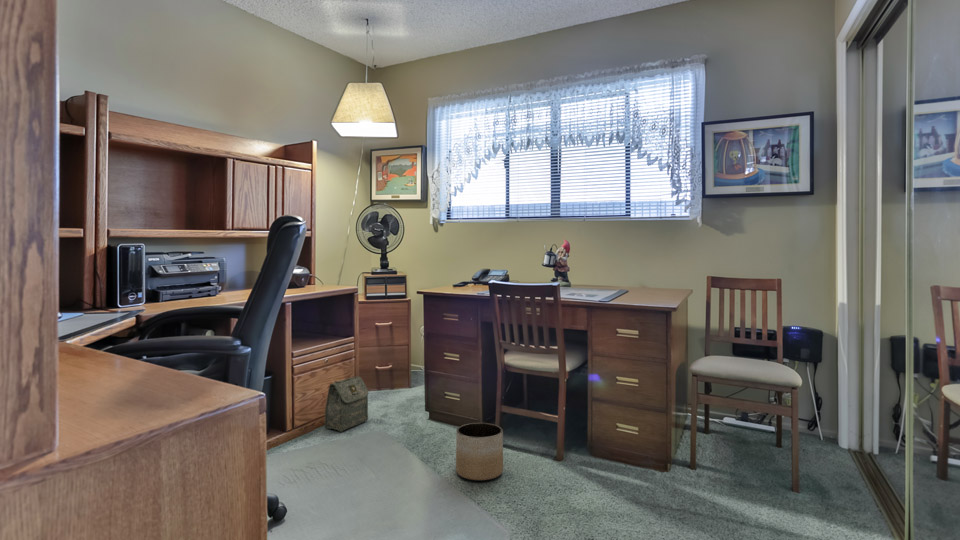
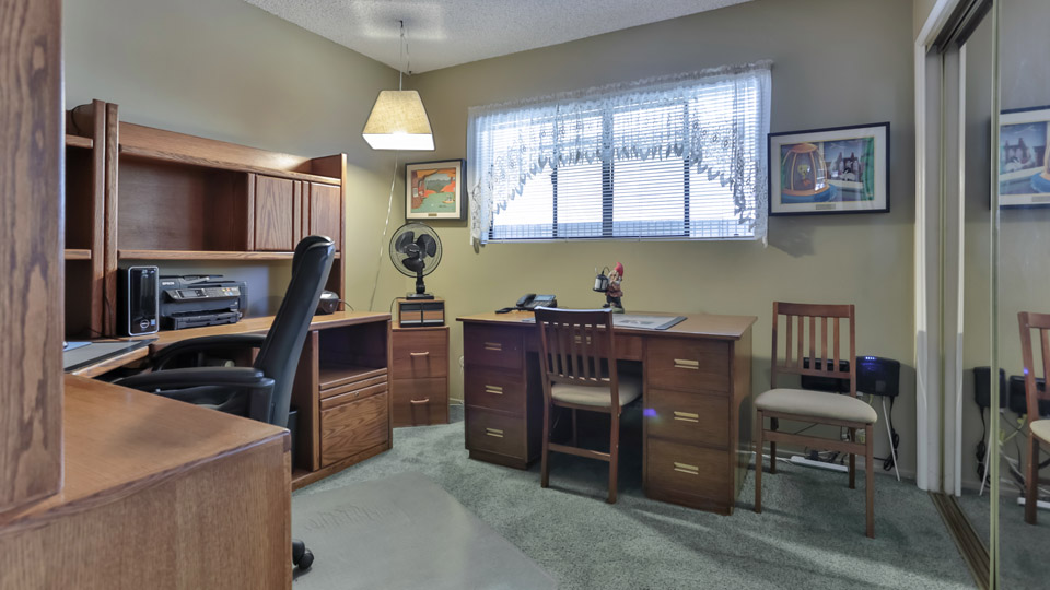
- planter (479, 451)
- bag (347, 401)
